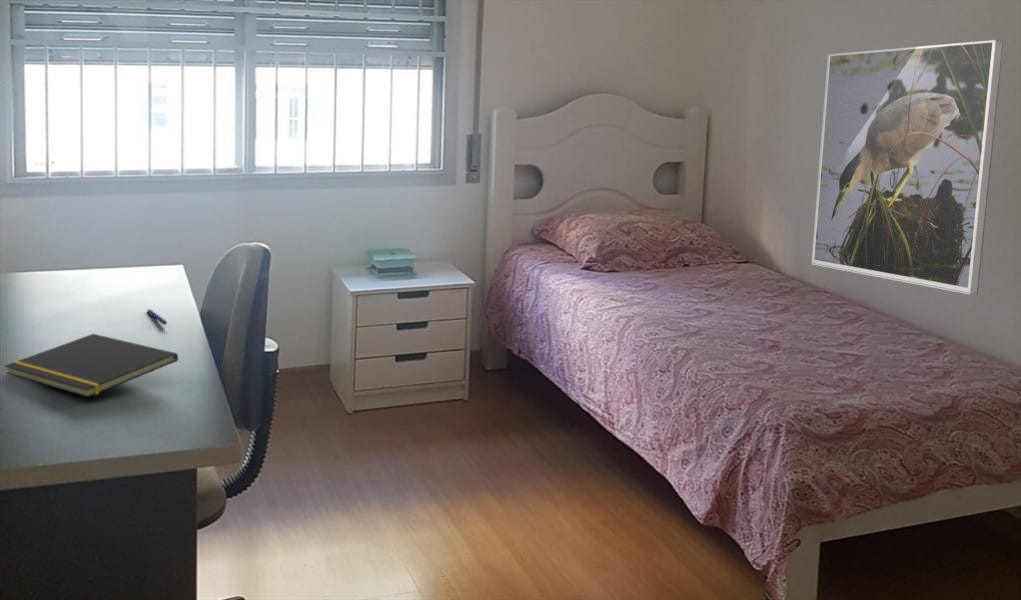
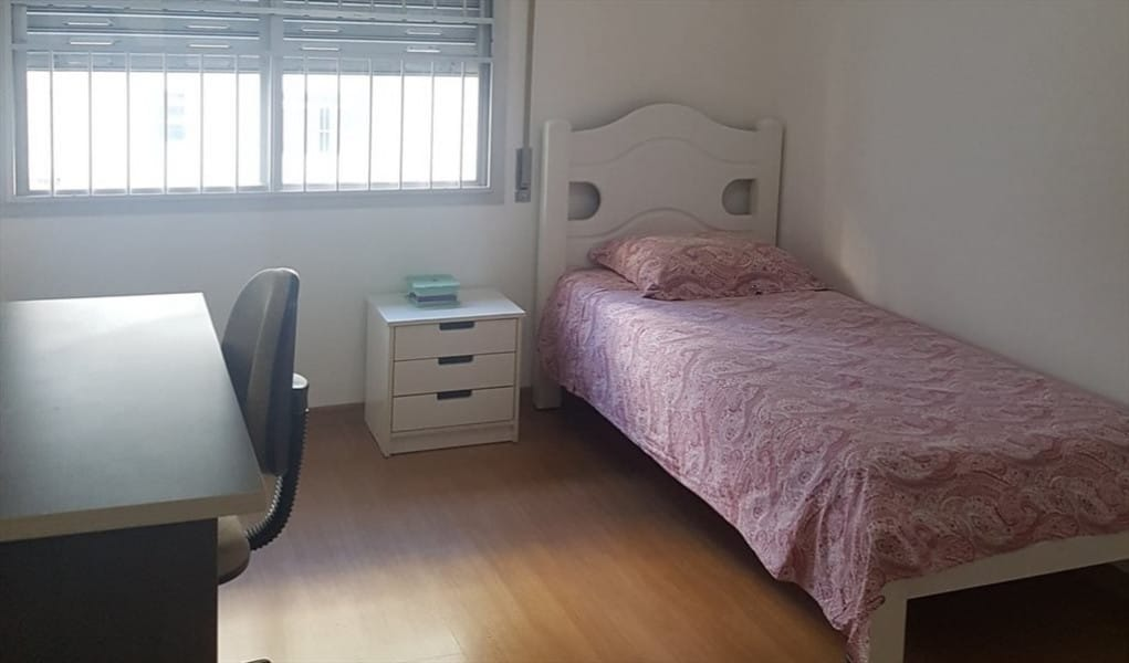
- pen (156, 316)
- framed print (896, 164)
- notepad (91, 363)
